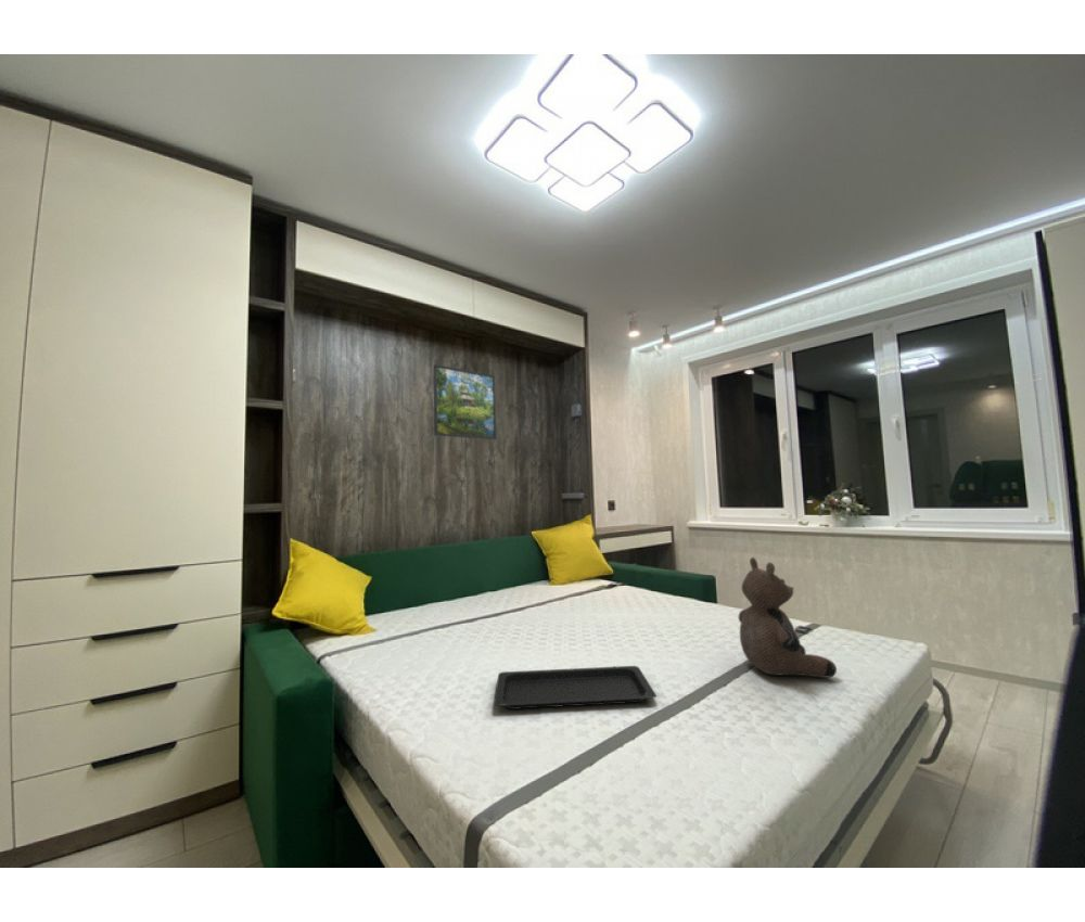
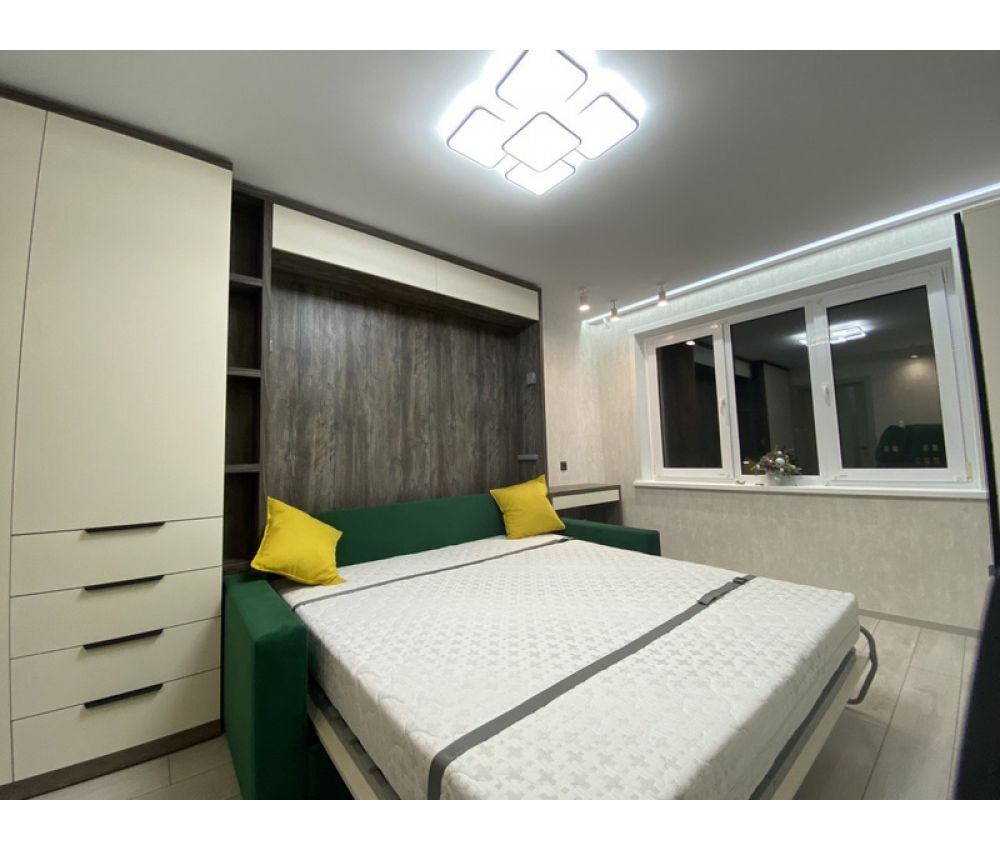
- teddy bear (780, 614)
- serving tray (572, 688)
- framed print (465, 404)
